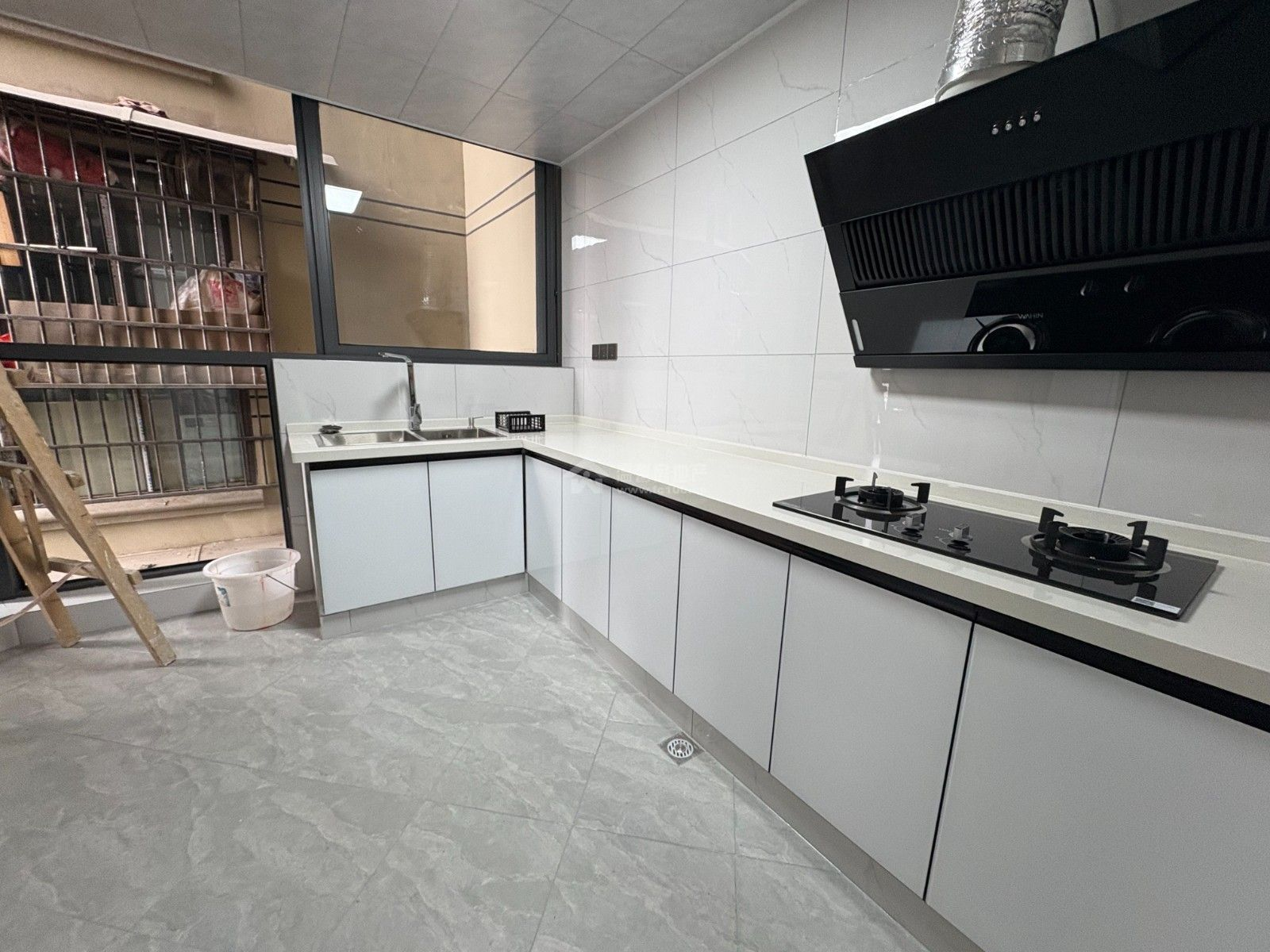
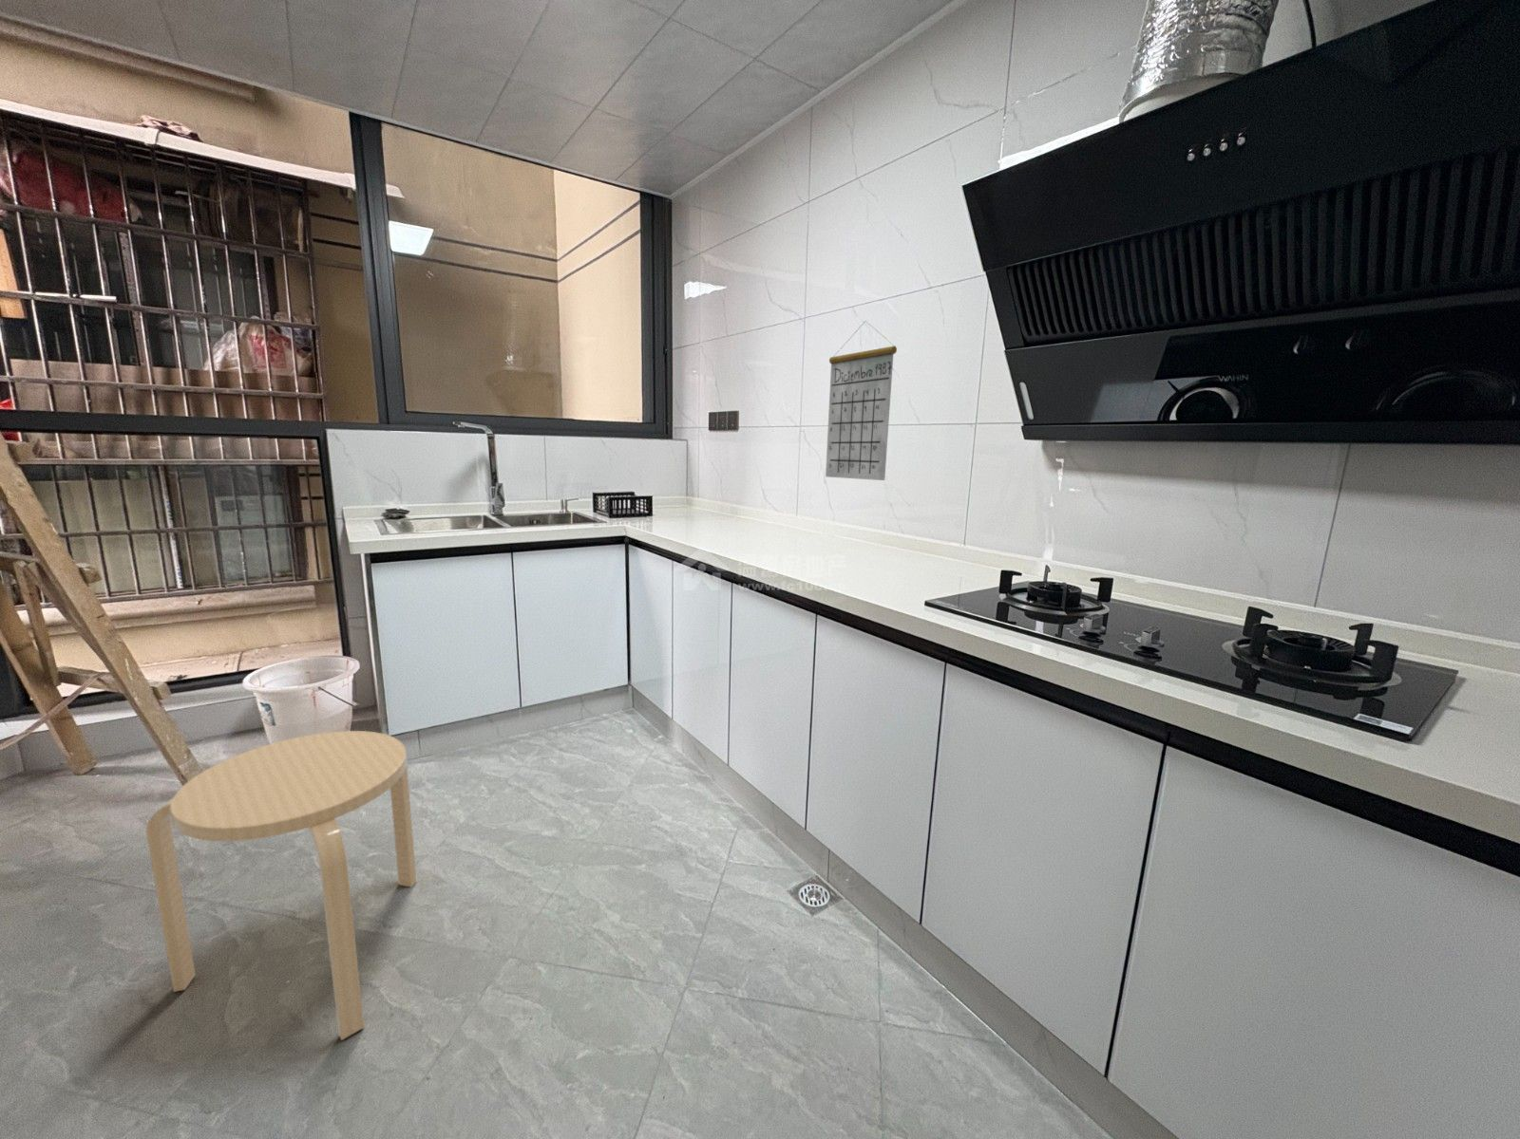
+ calendar (858, 401)
+ stool (320, 875)
